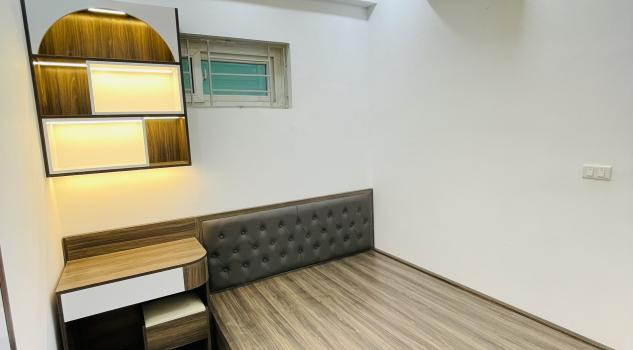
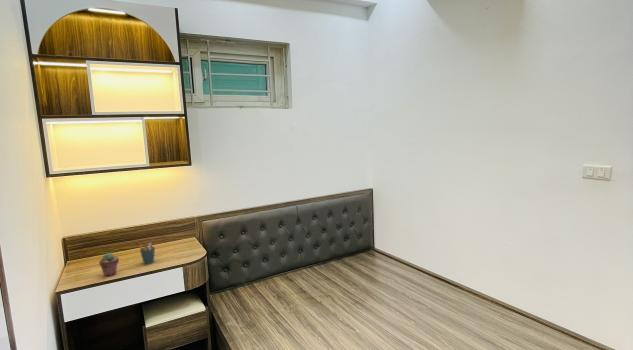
+ pen holder (147, 252)
+ potted succulent (109, 263)
